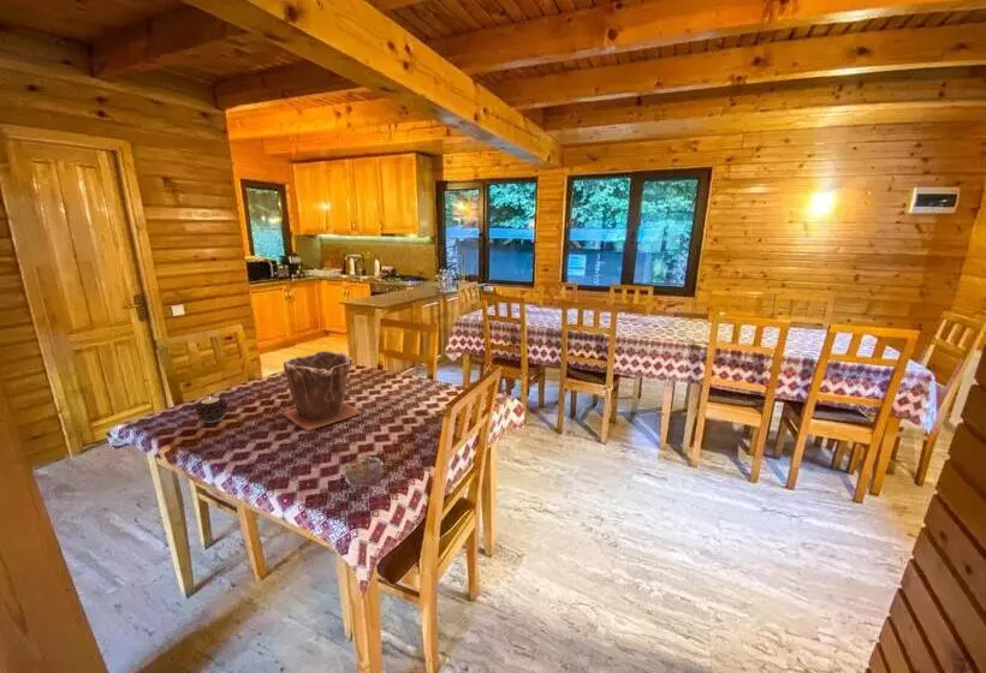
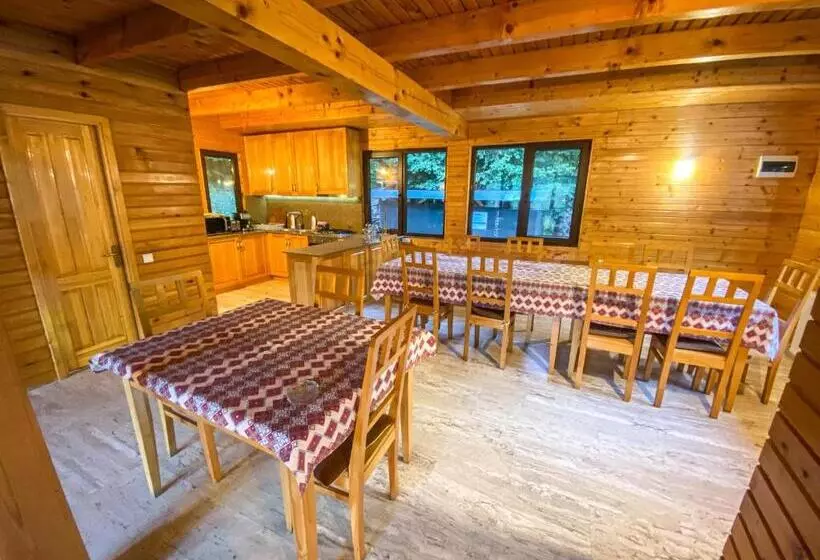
- candle (210, 407)
- plant pot (320, 386)
